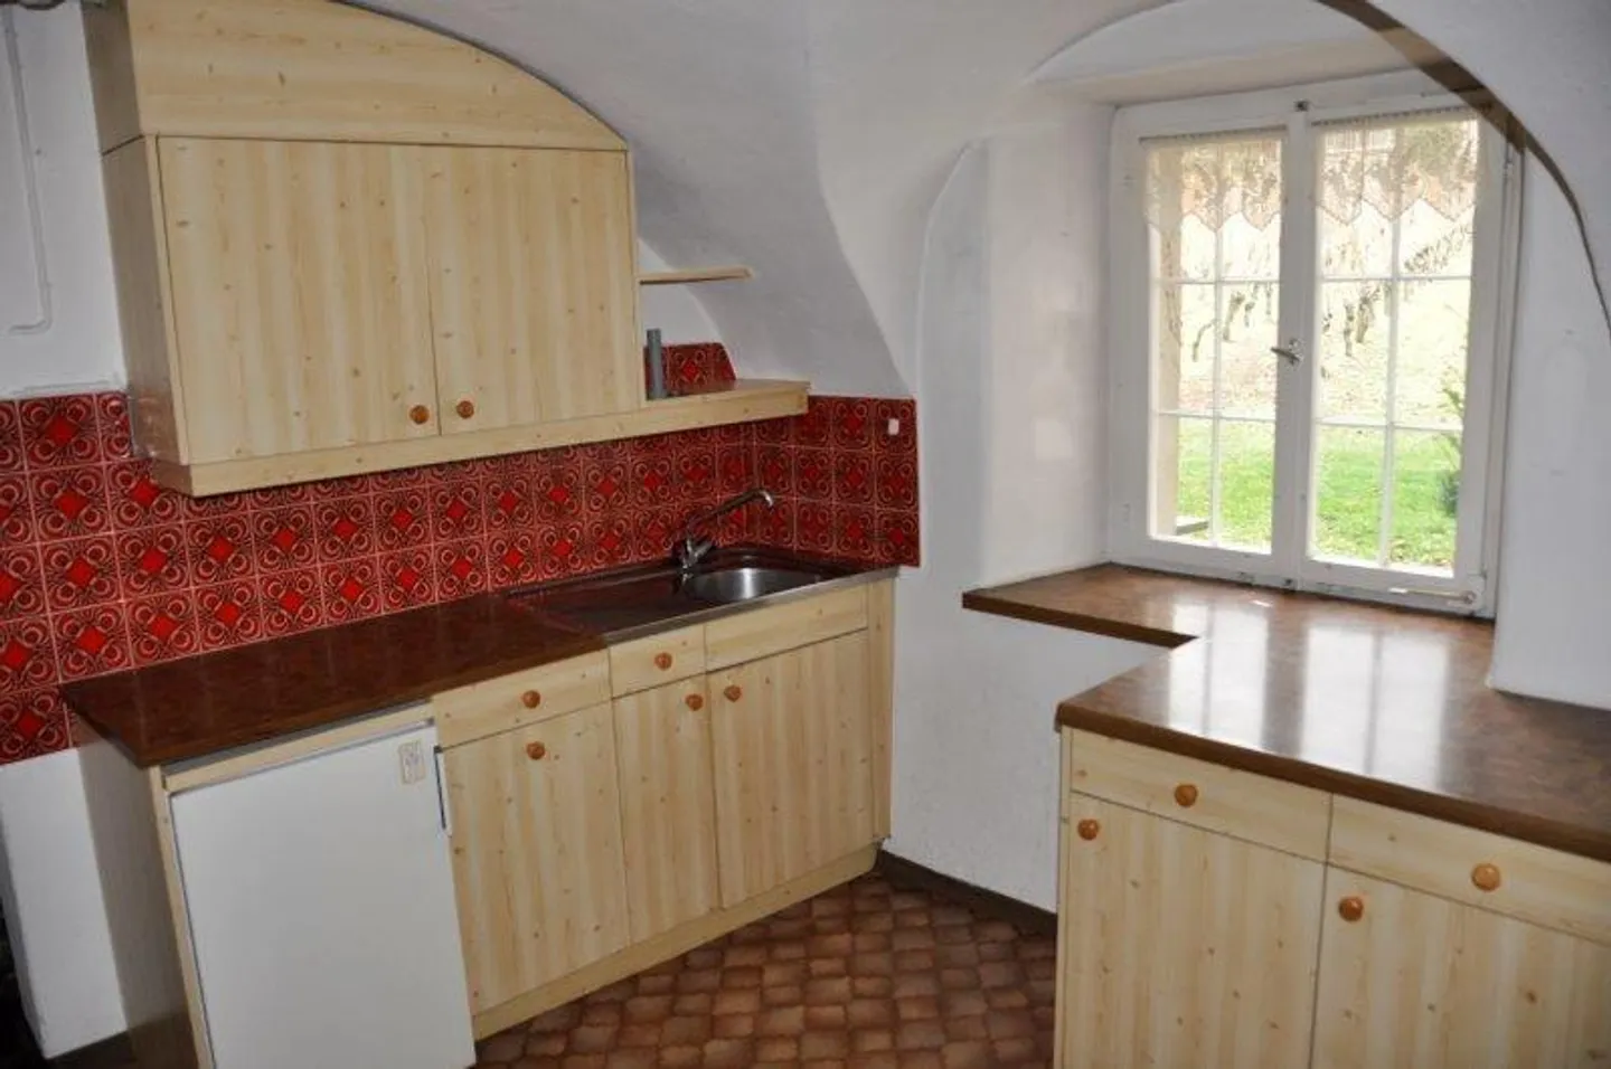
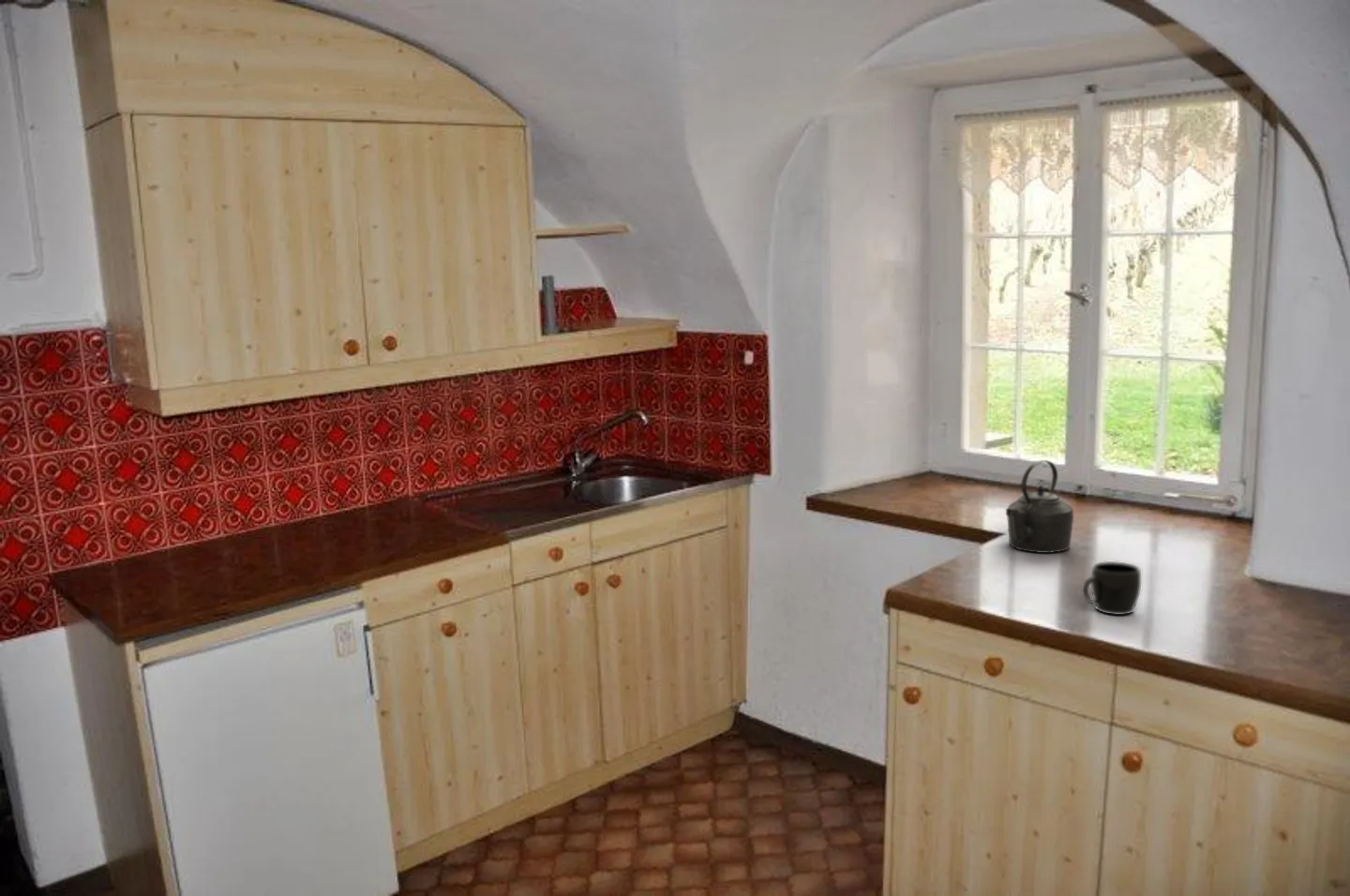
+ mug (1109, 589)
+ kettle (1032, 506)
